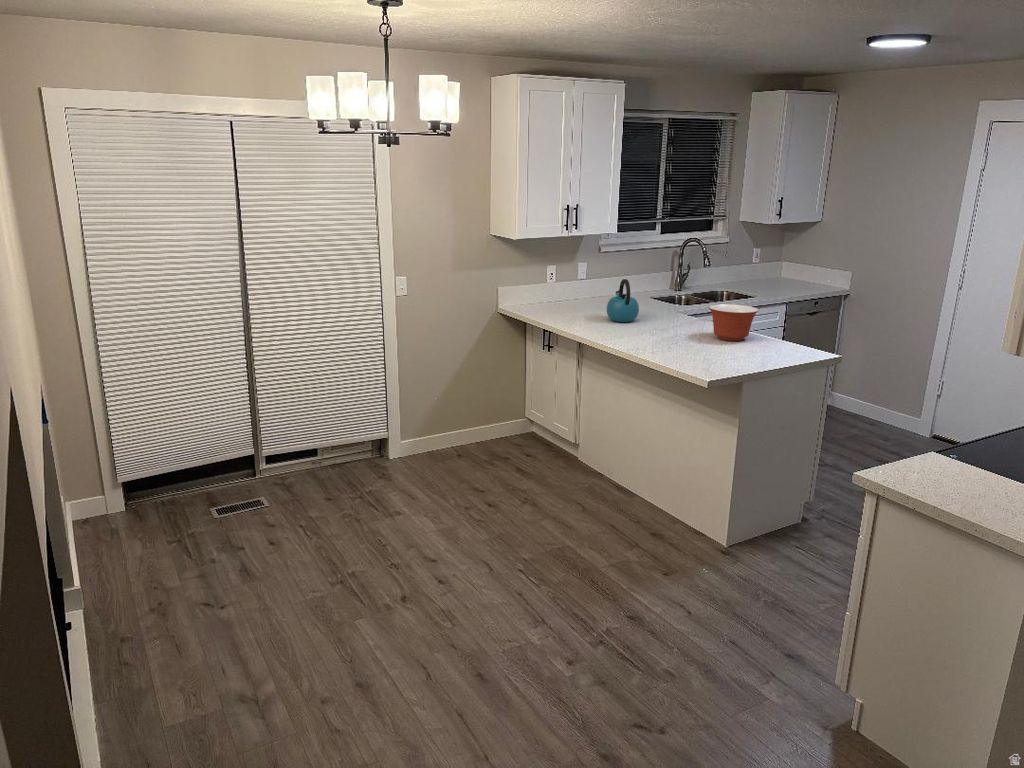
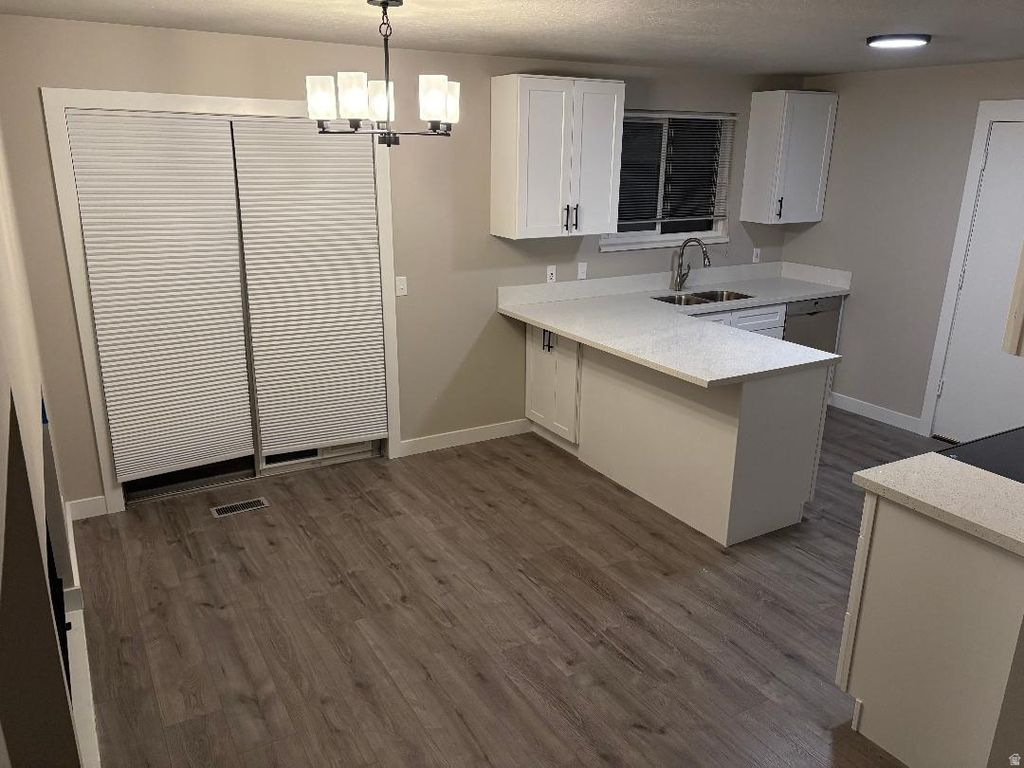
- mixing bowl (732, 323)
- kettle (622, 299)
